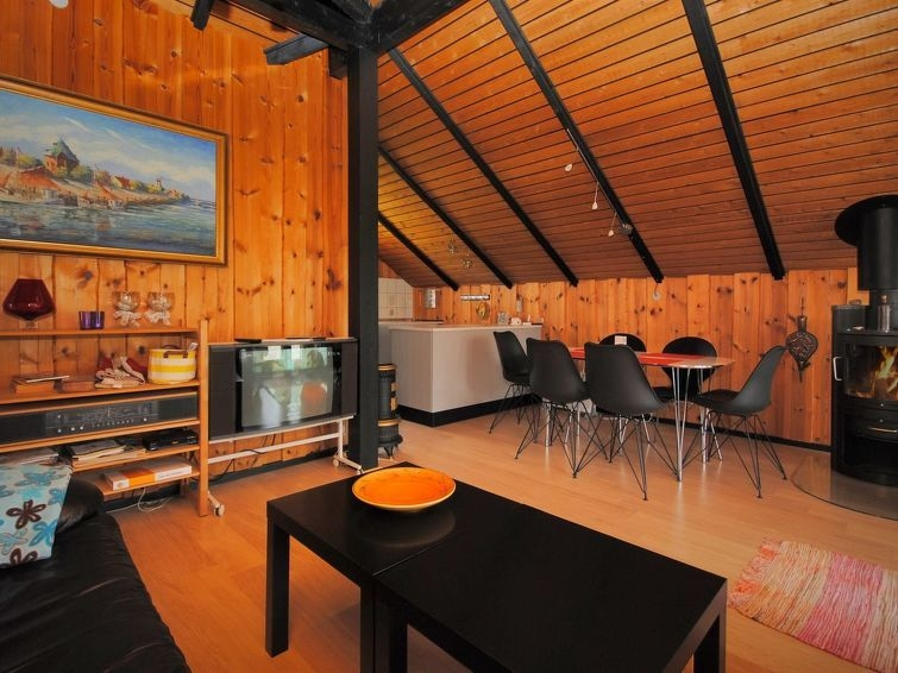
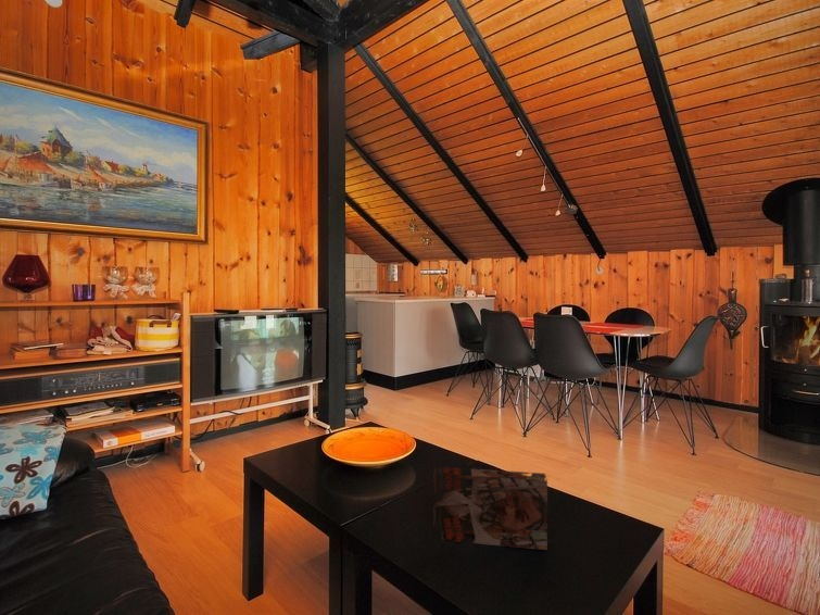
+ book (489, 506)
